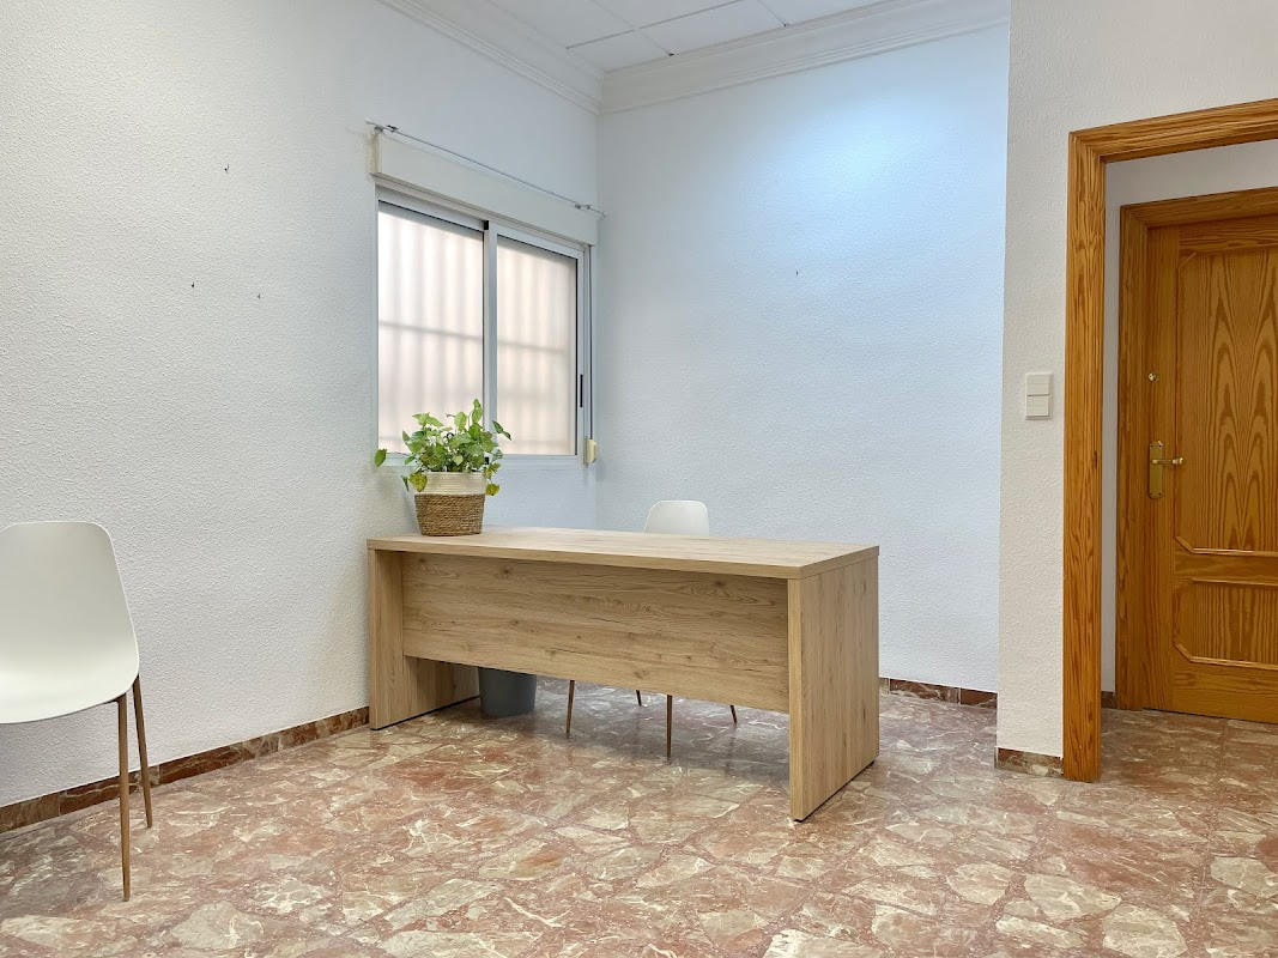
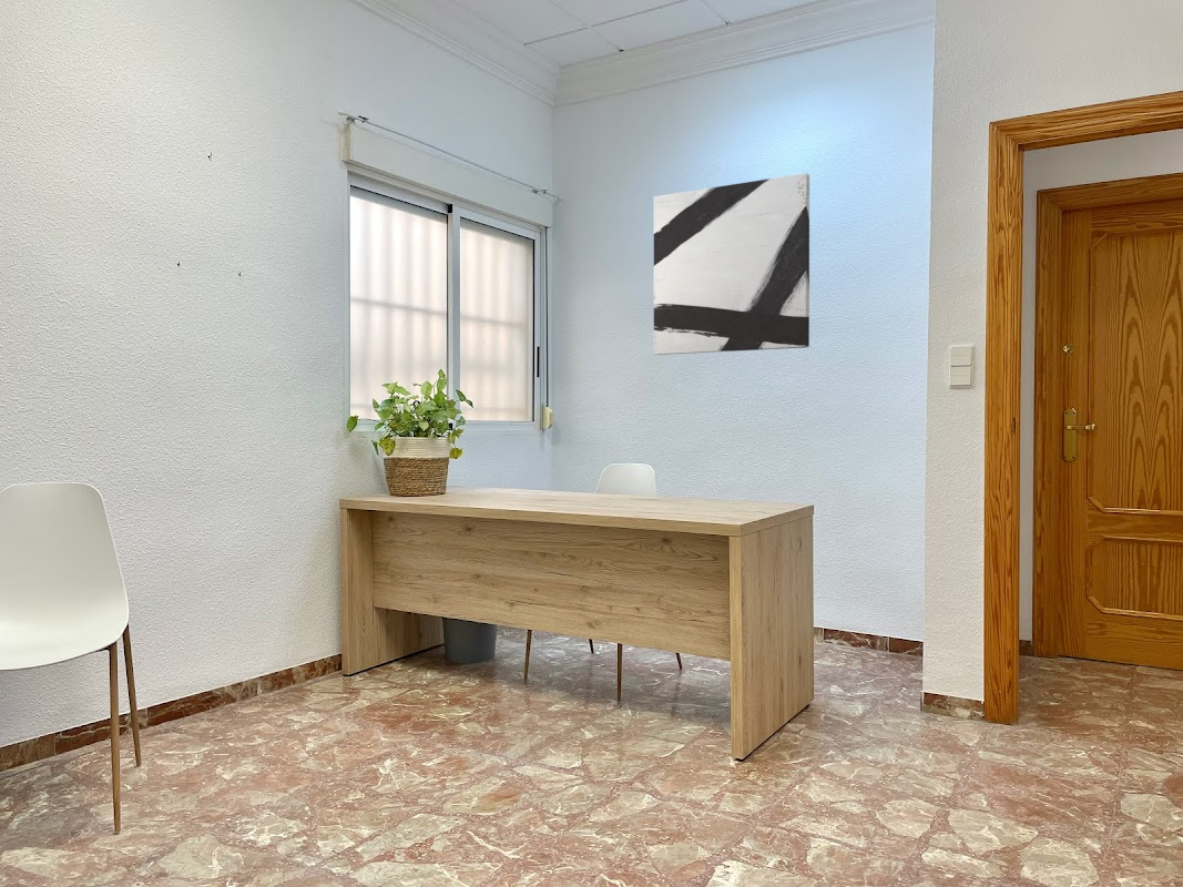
+ wall art (727, 268)
